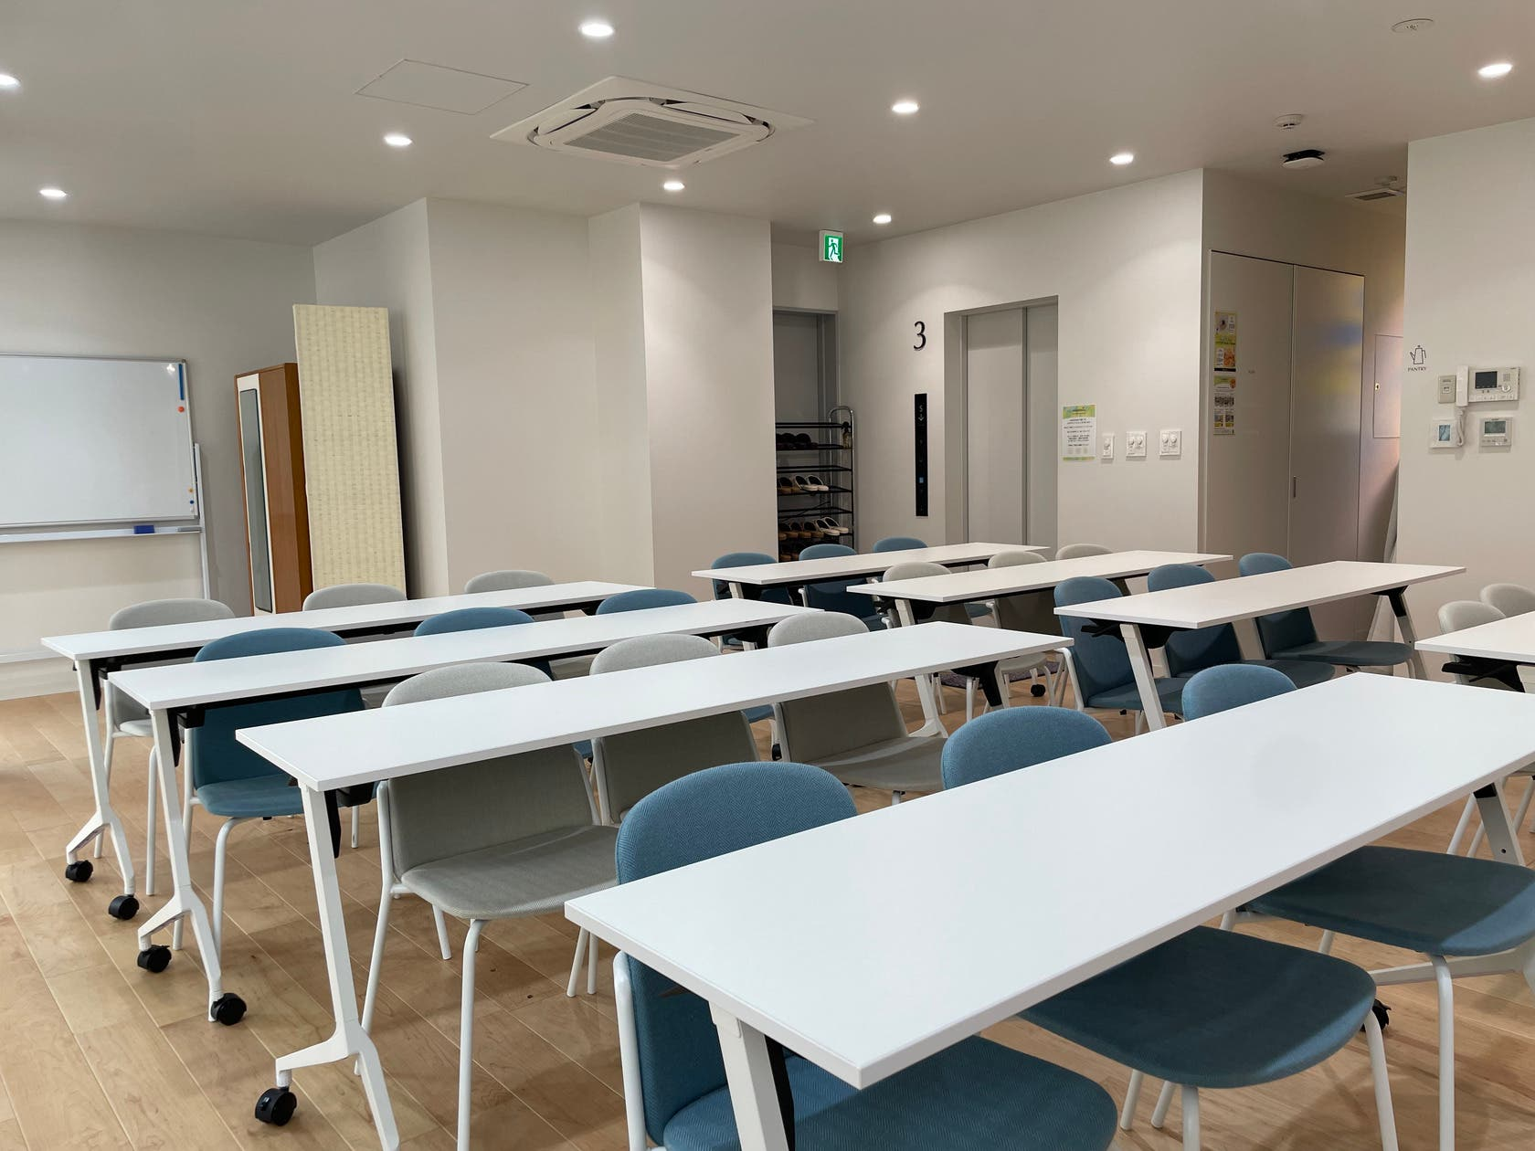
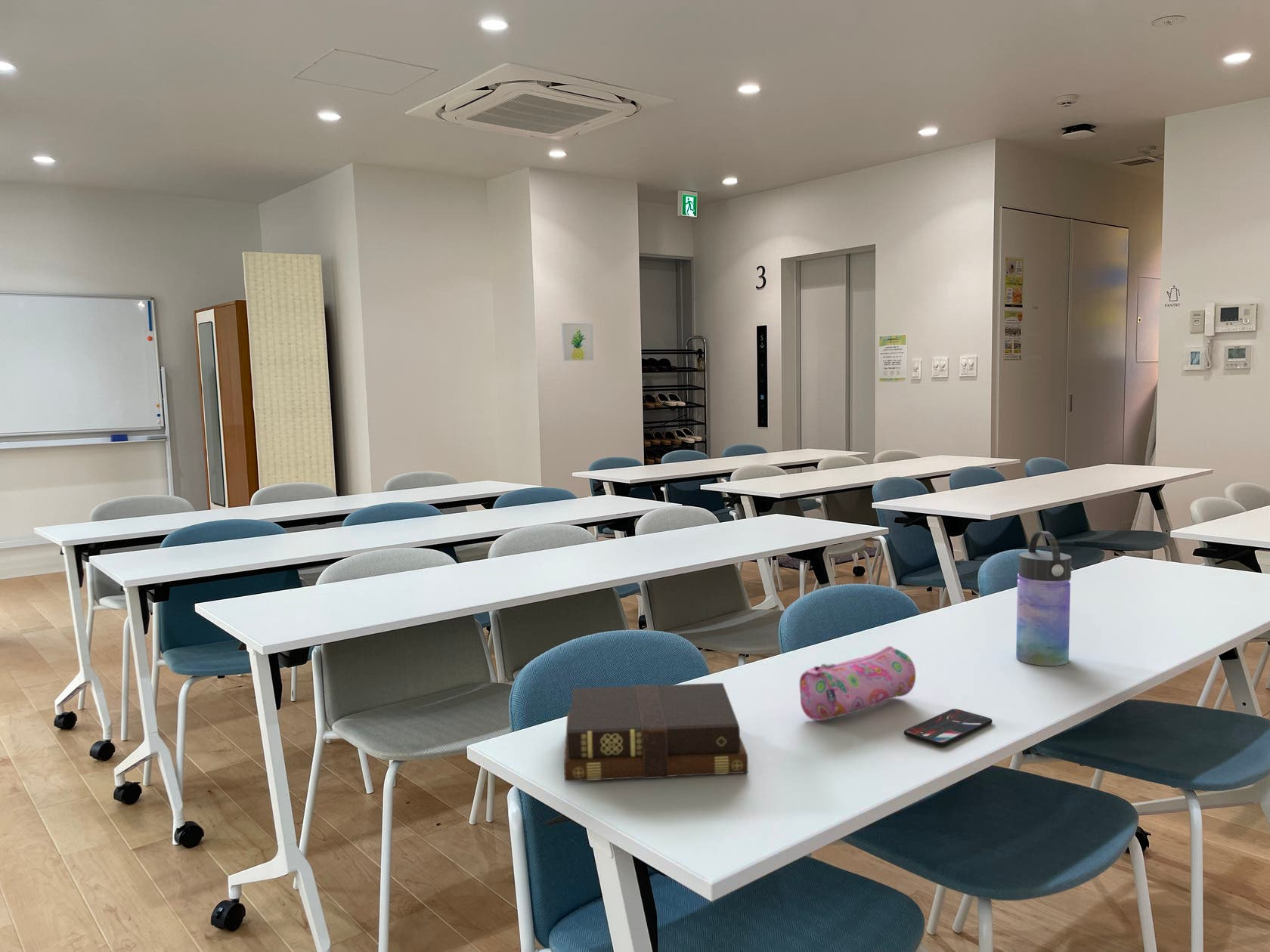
+ wall art (578, 342)
+ bible (651, 728)
+ smartphone (948, 726)
+ water bottle (1043, 595)
+ pencil case (856, 682)
